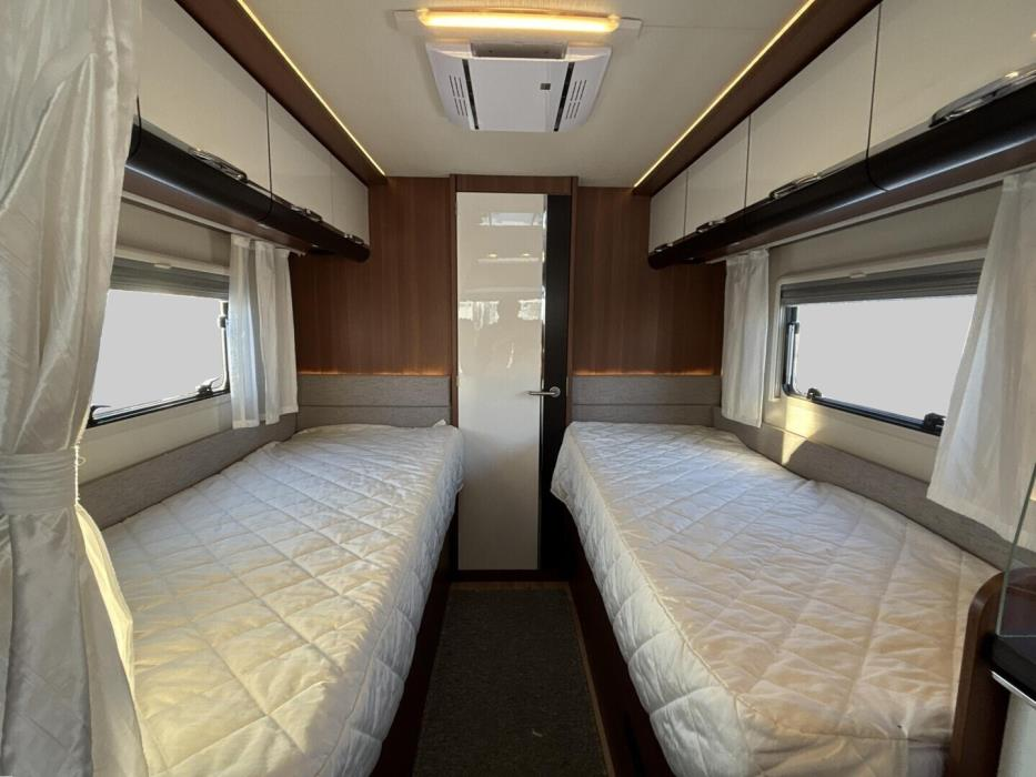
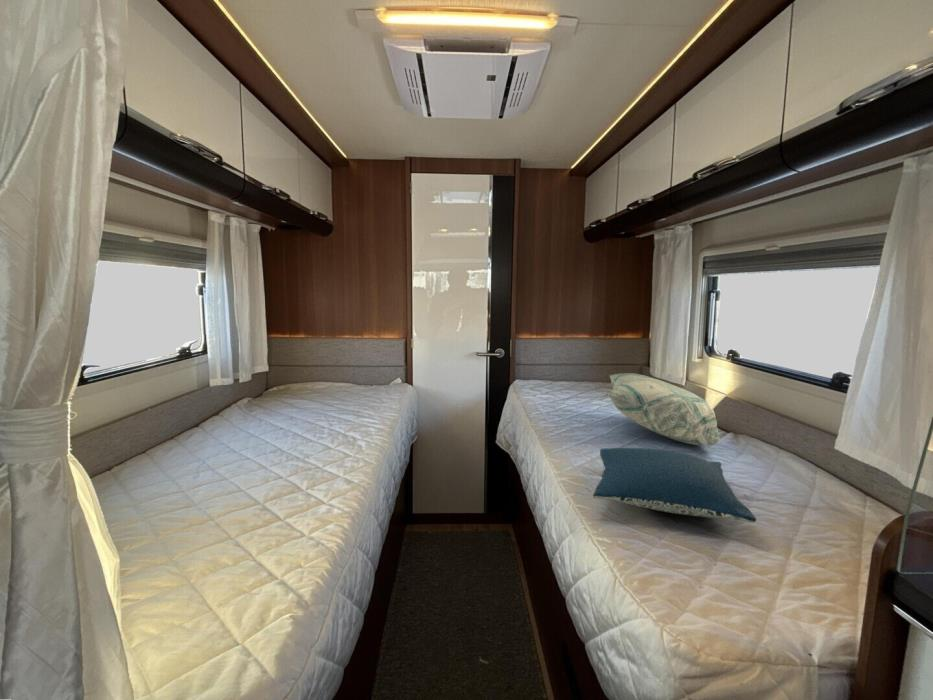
+ decorative pillow (656, 406)
+ pillow (662, 478)
